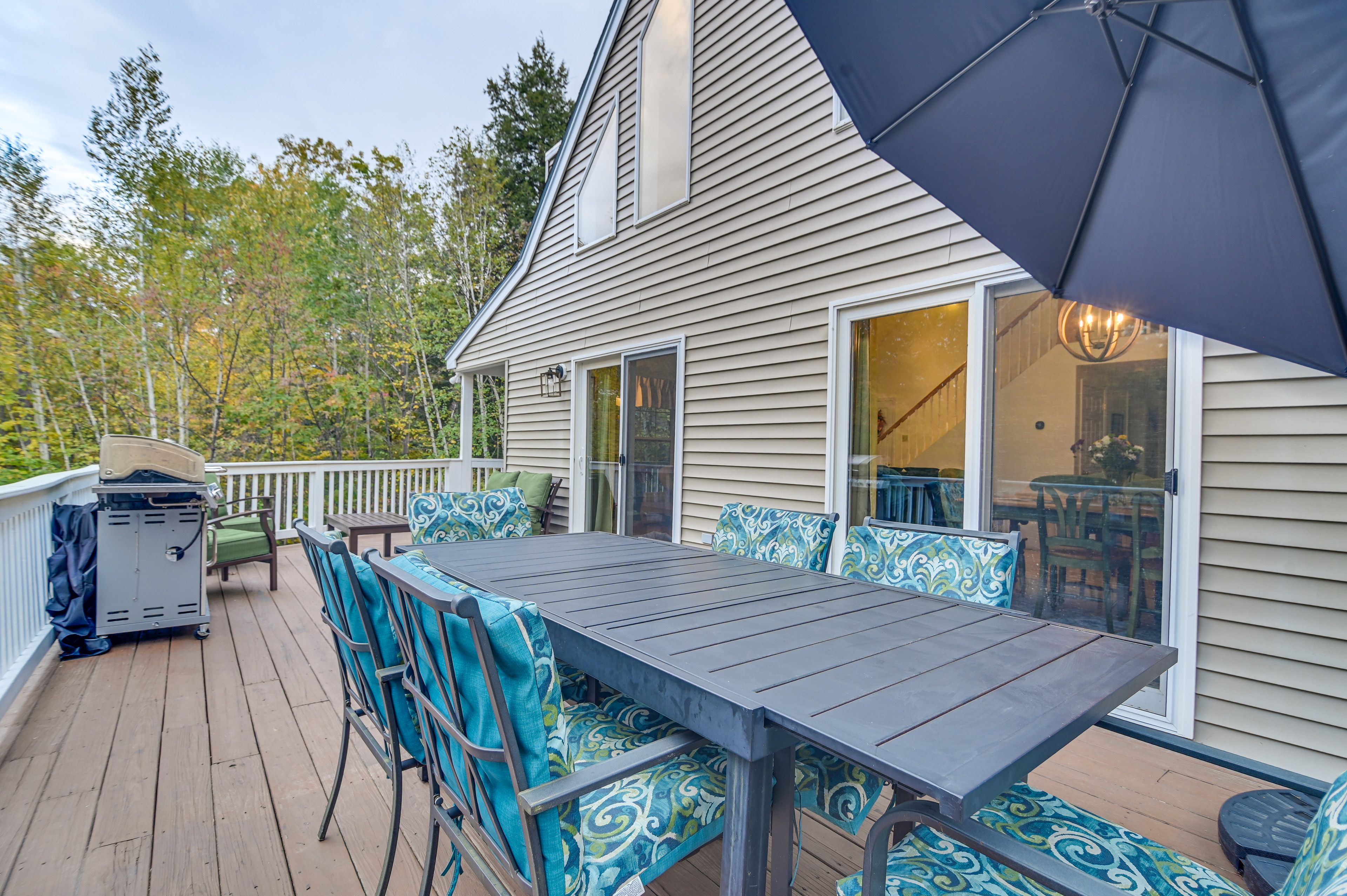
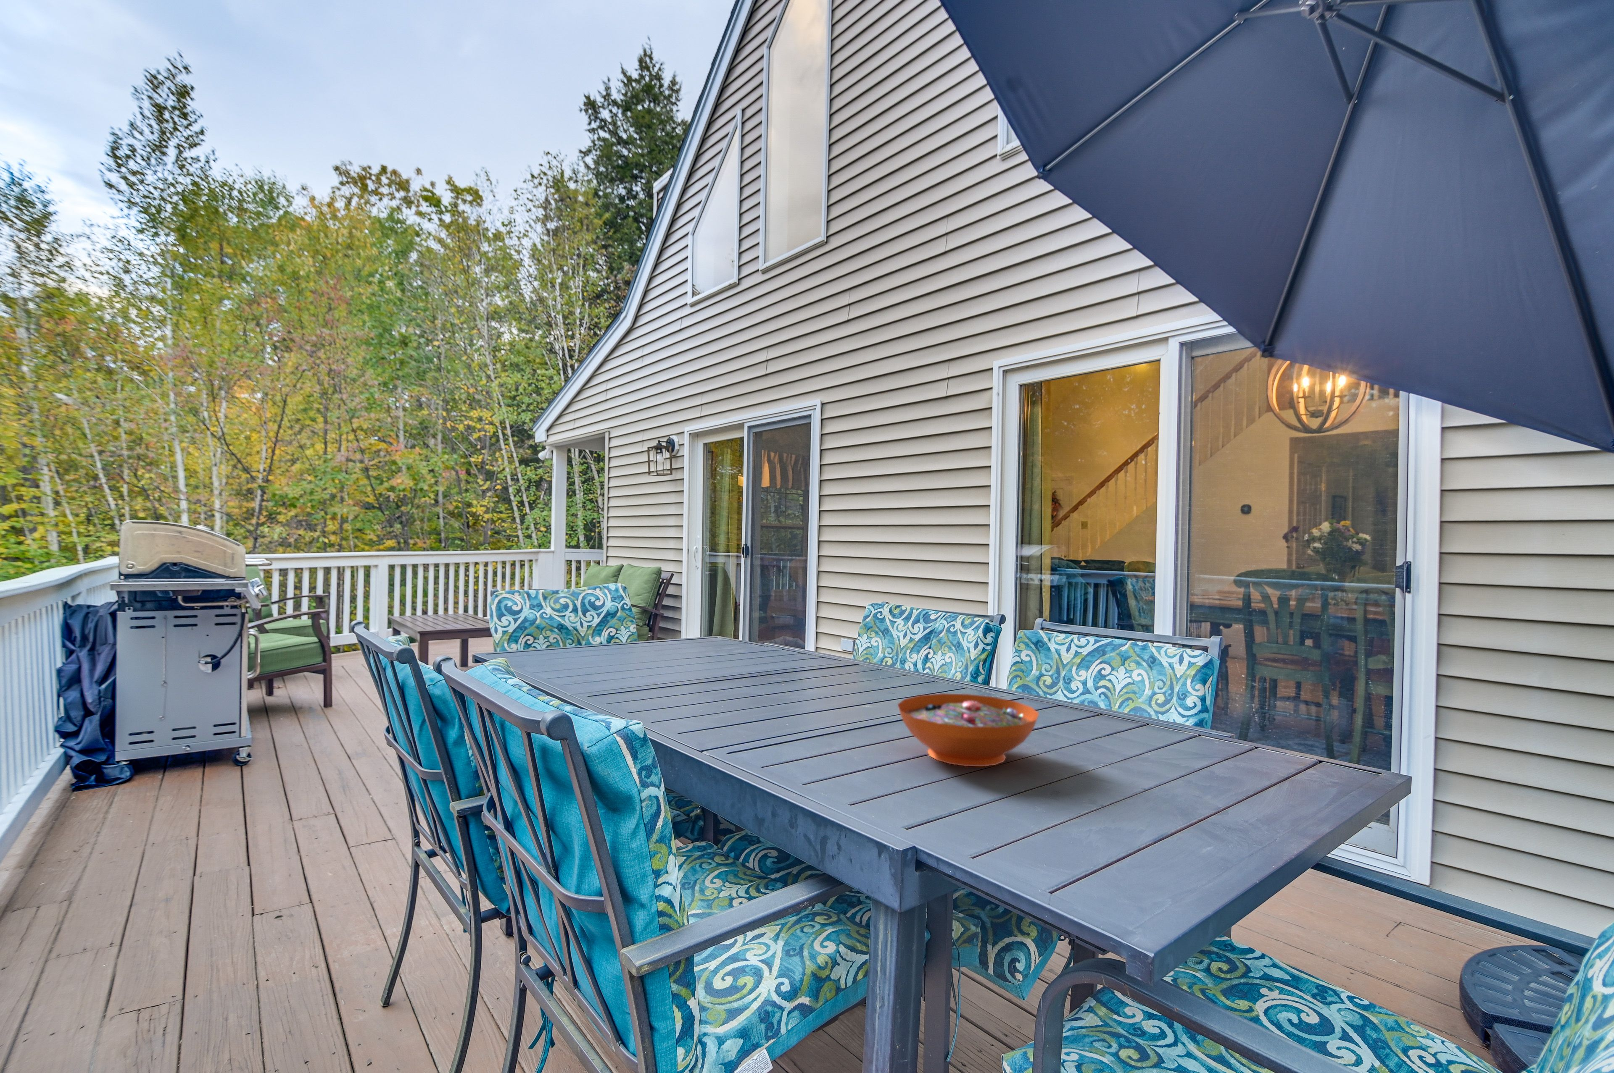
+ decorative bowl (966, 732)
